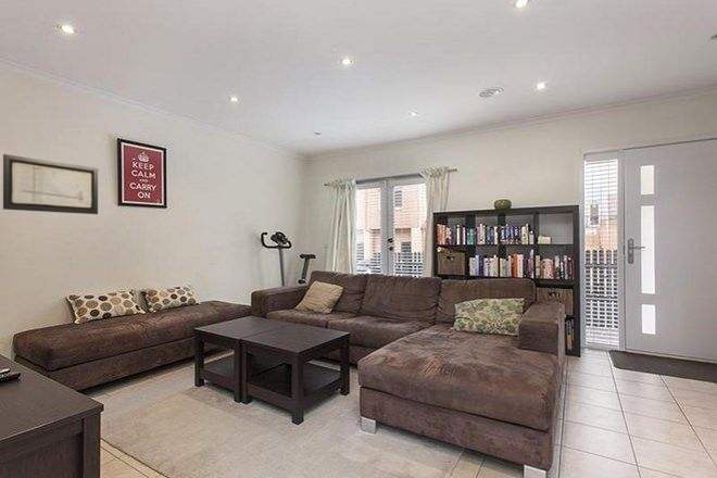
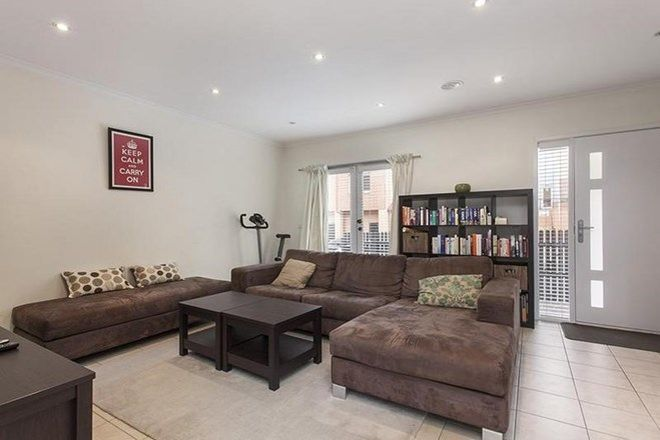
- wall art (54, 187)
